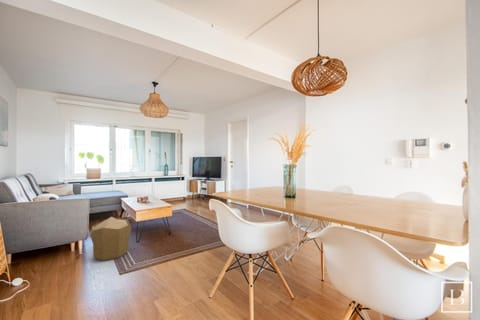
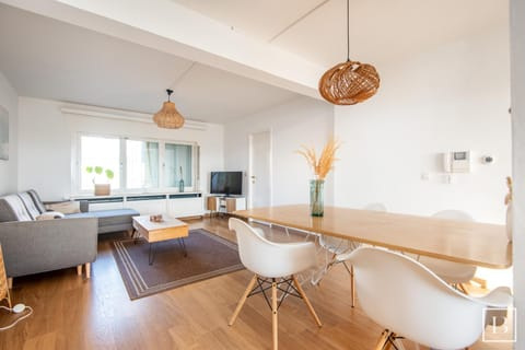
- pouf (111, 235)
